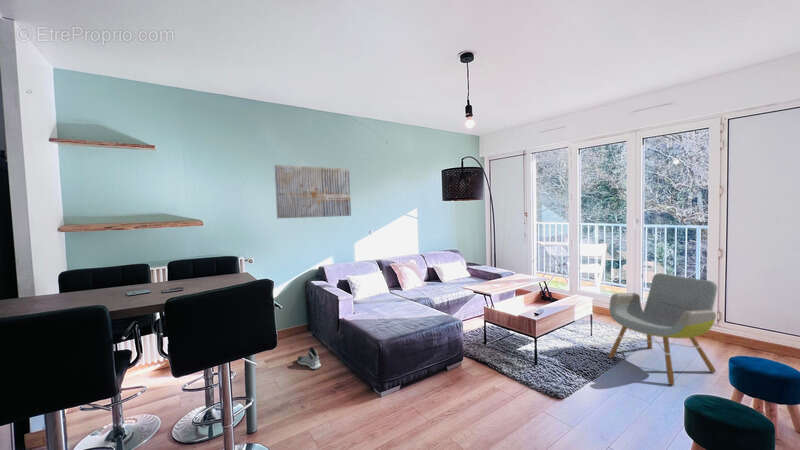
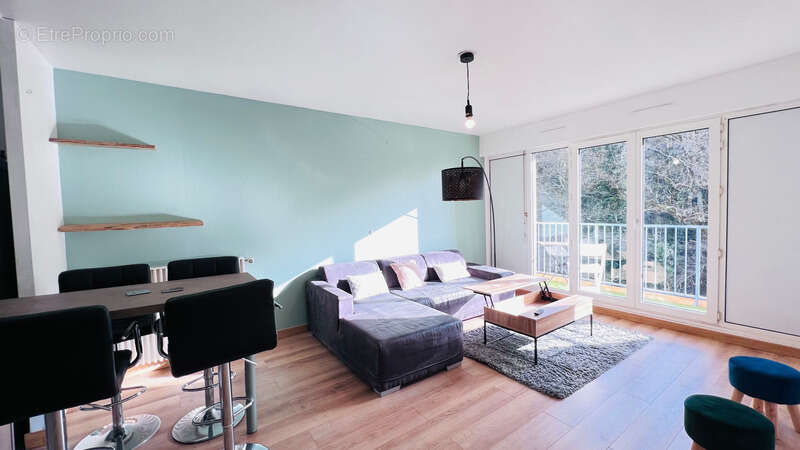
- wall art (315, 192)
- armchair (661, 321)
- sneaker (309, 355)
